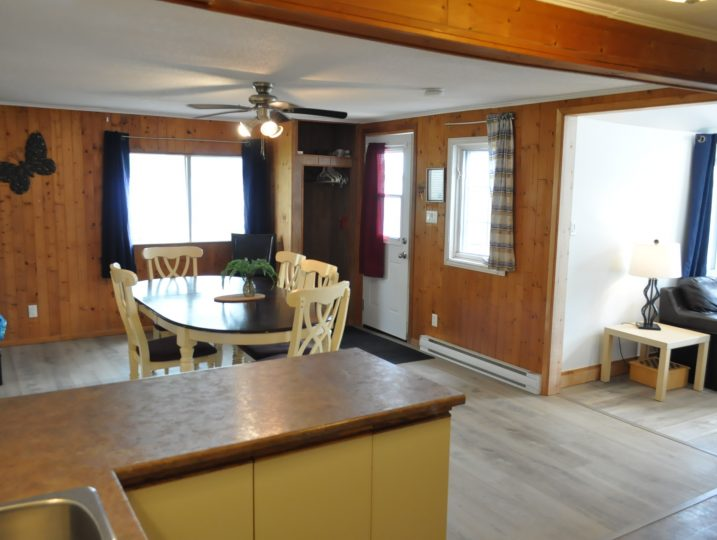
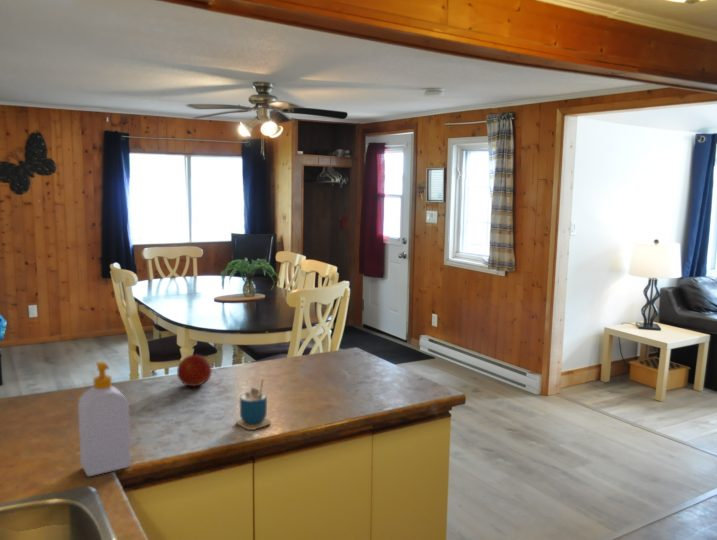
+ cup (253, 400)
+ fruit (194, 369)
+ soap bottle (103, 415)
